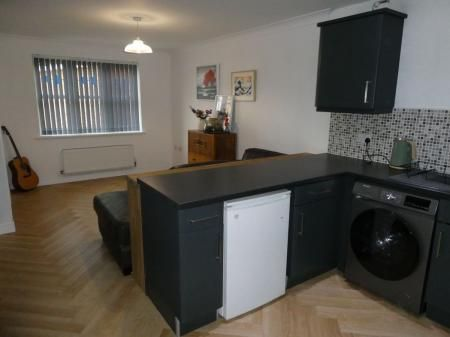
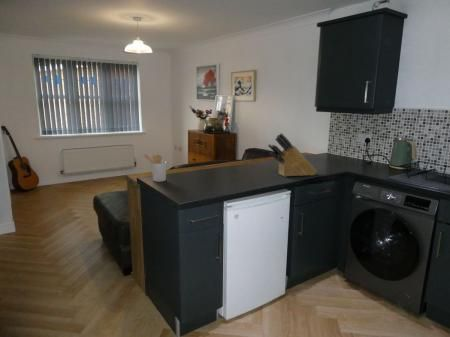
+ utensil holder (155, 167)
+ knife block (292, 154)
